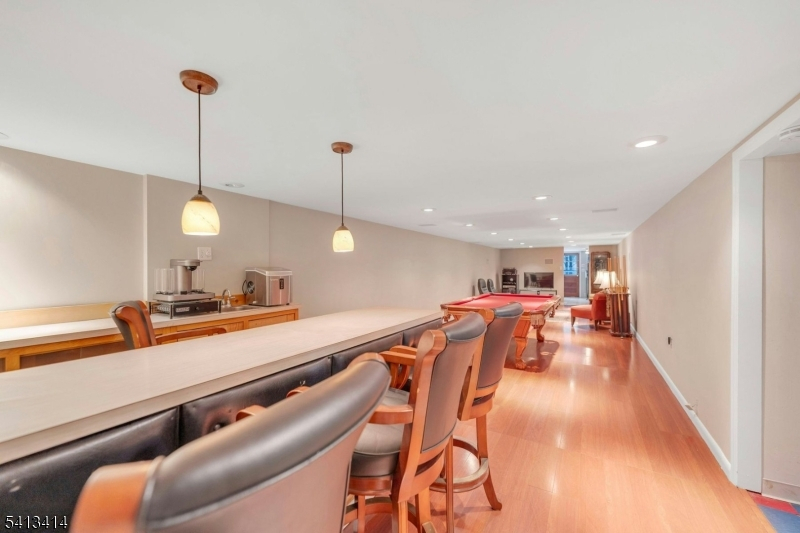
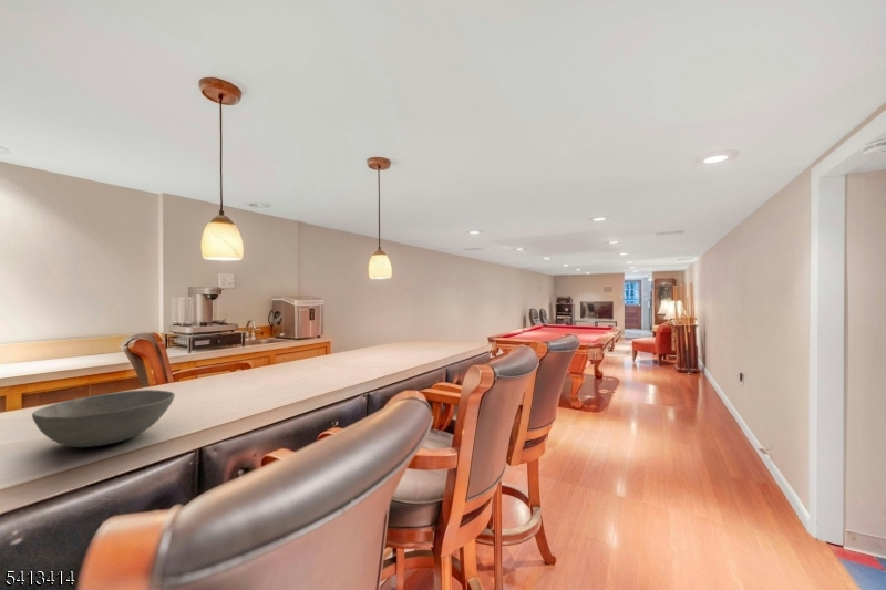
+ bowl (110, 418)
